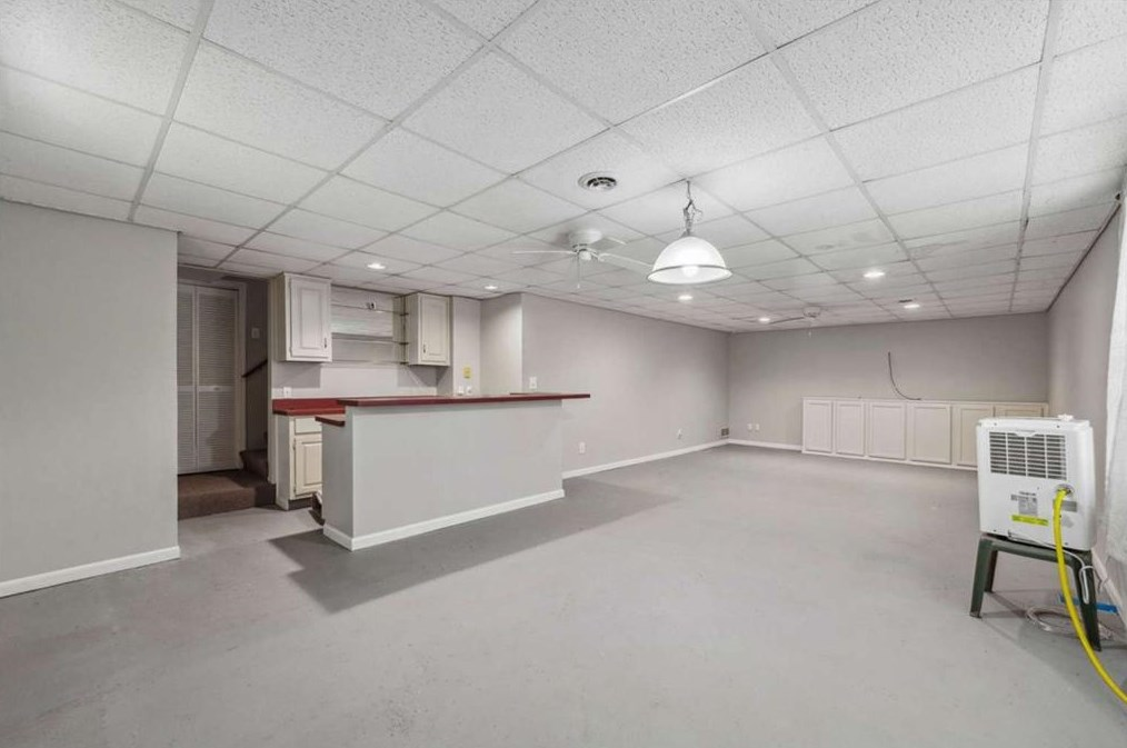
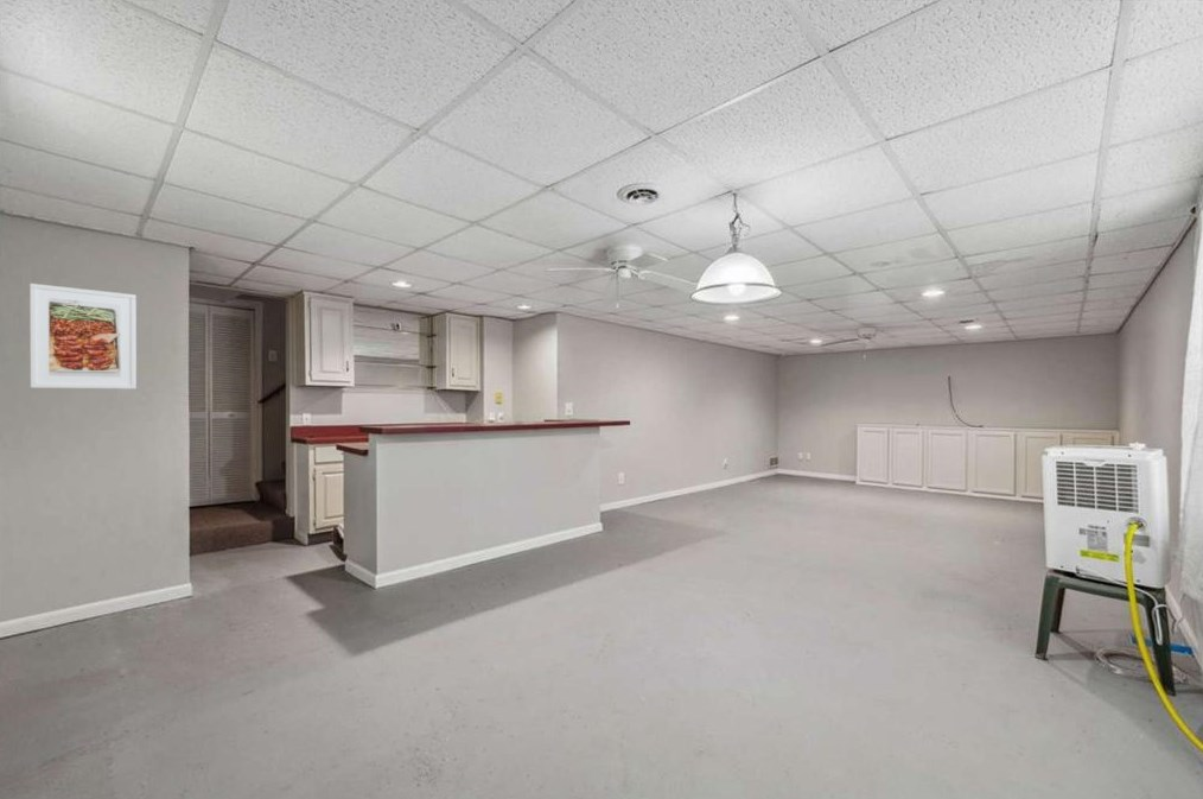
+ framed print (85, 338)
